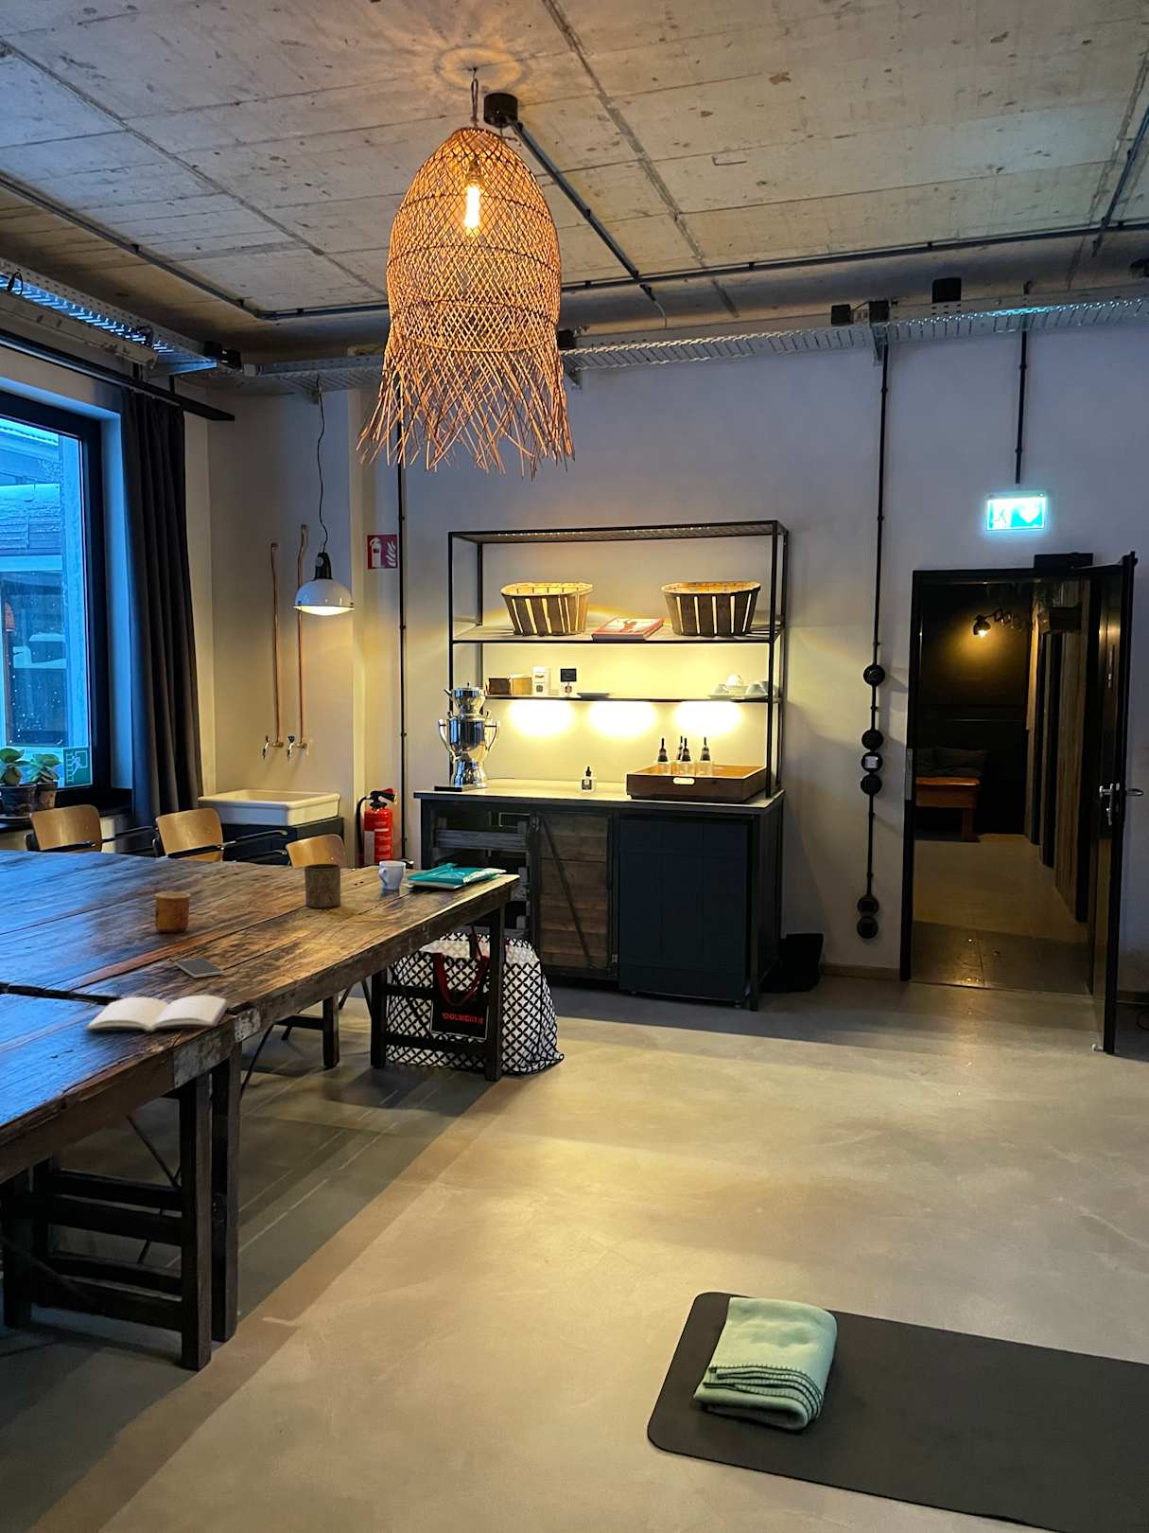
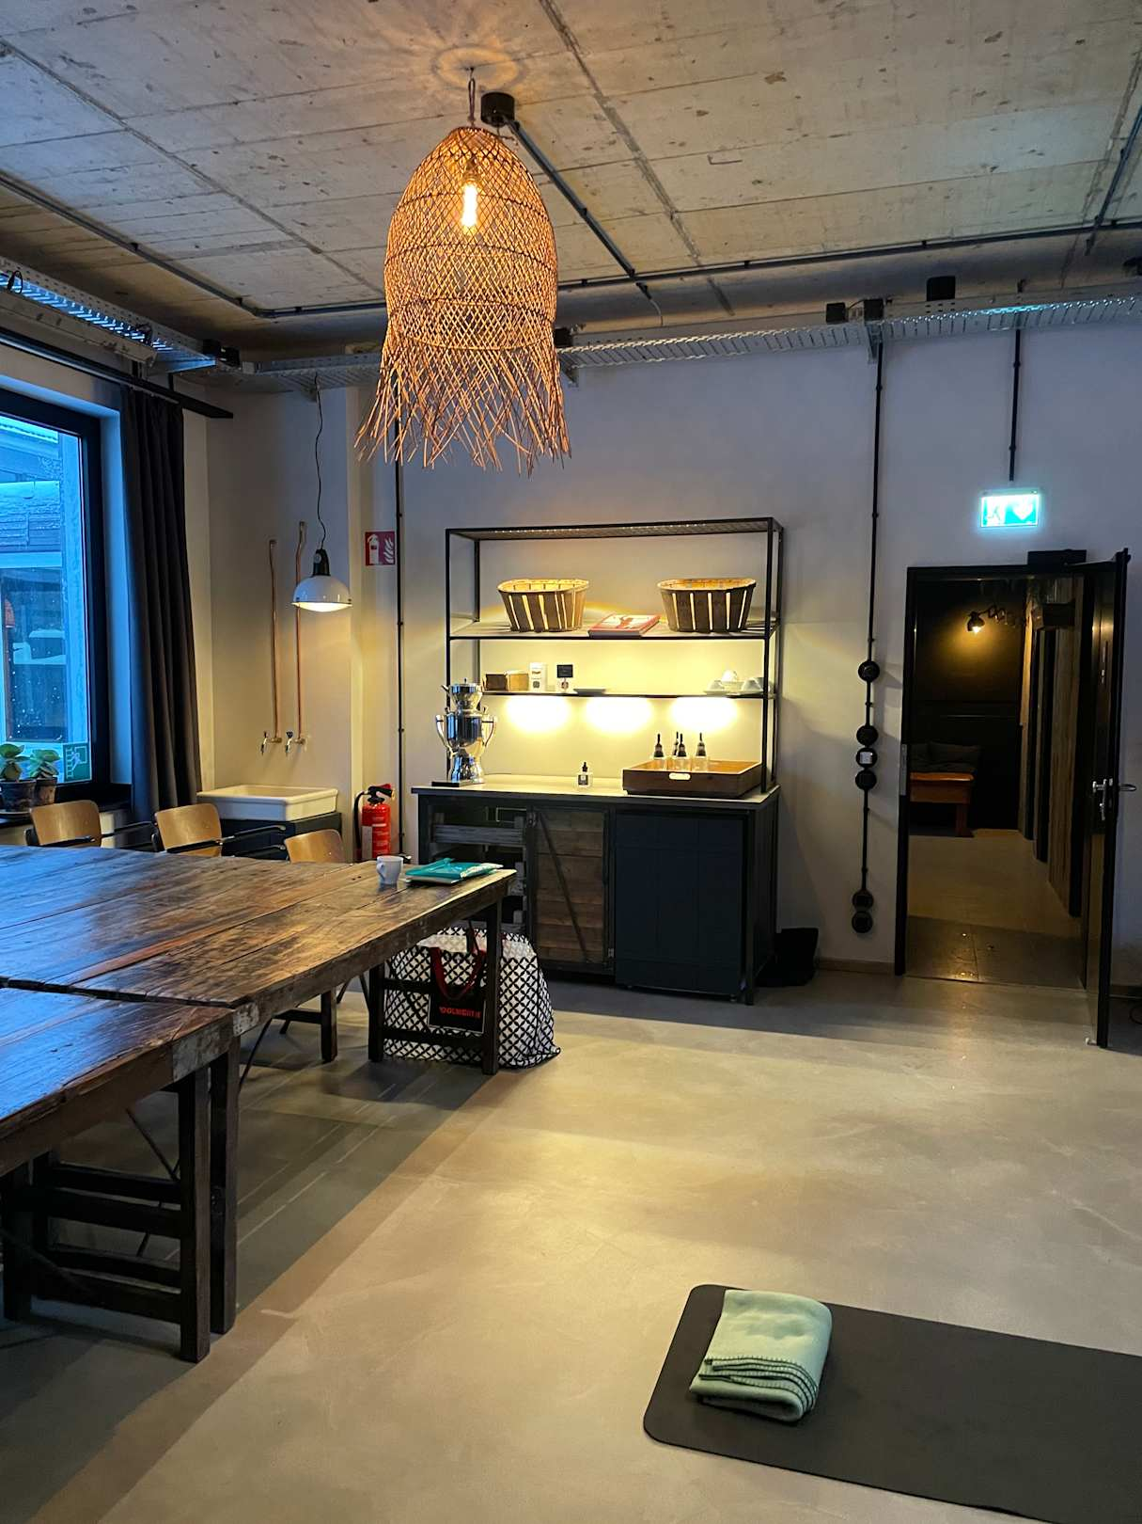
- cup (322, 886)
- cup (173, 911)
- book (159, 1013)
- smartphone (199, 967)
